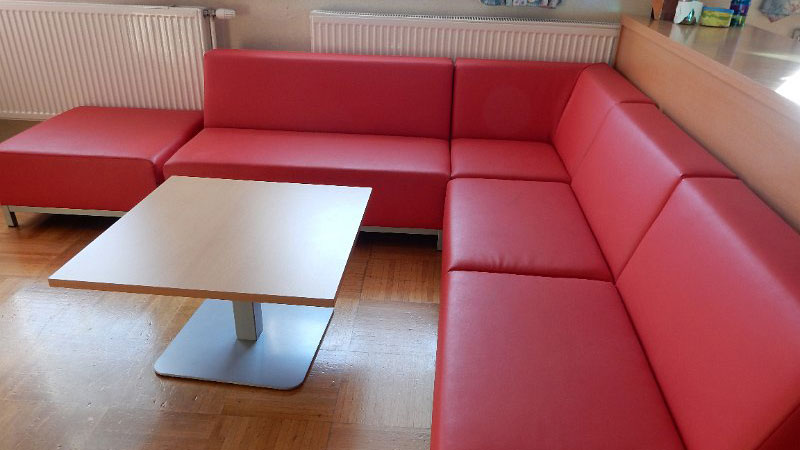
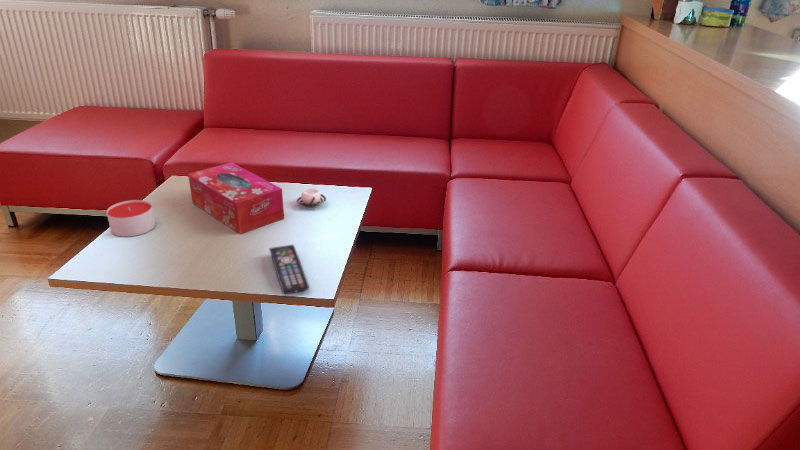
+ remote control (287, 267)
+ tissue box (235, 195)
+ candle (131, 217)
+ cup (311, 197)
